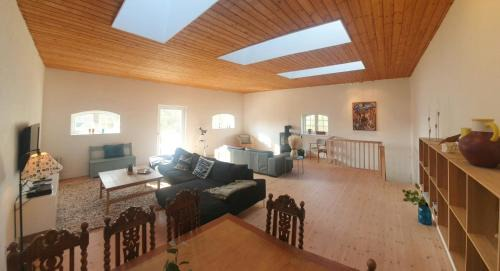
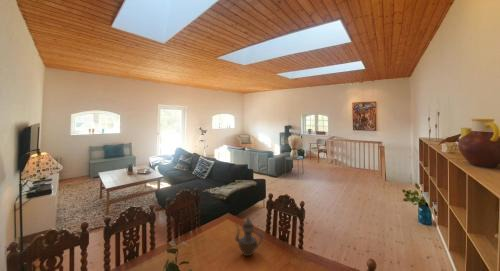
+ teapot (248, 235)
